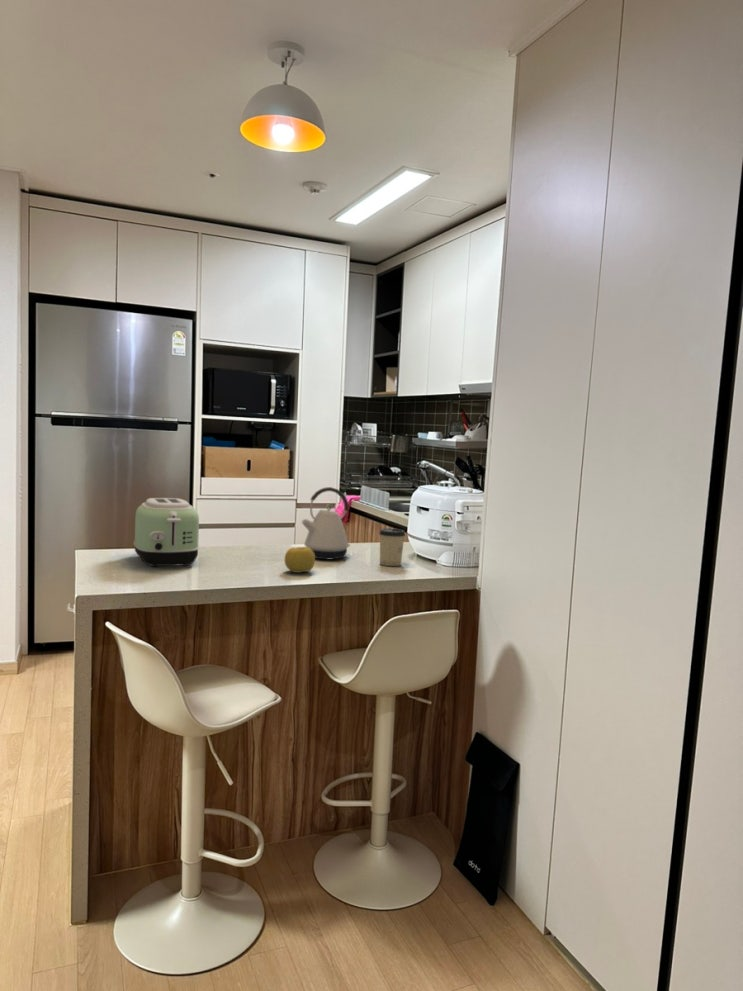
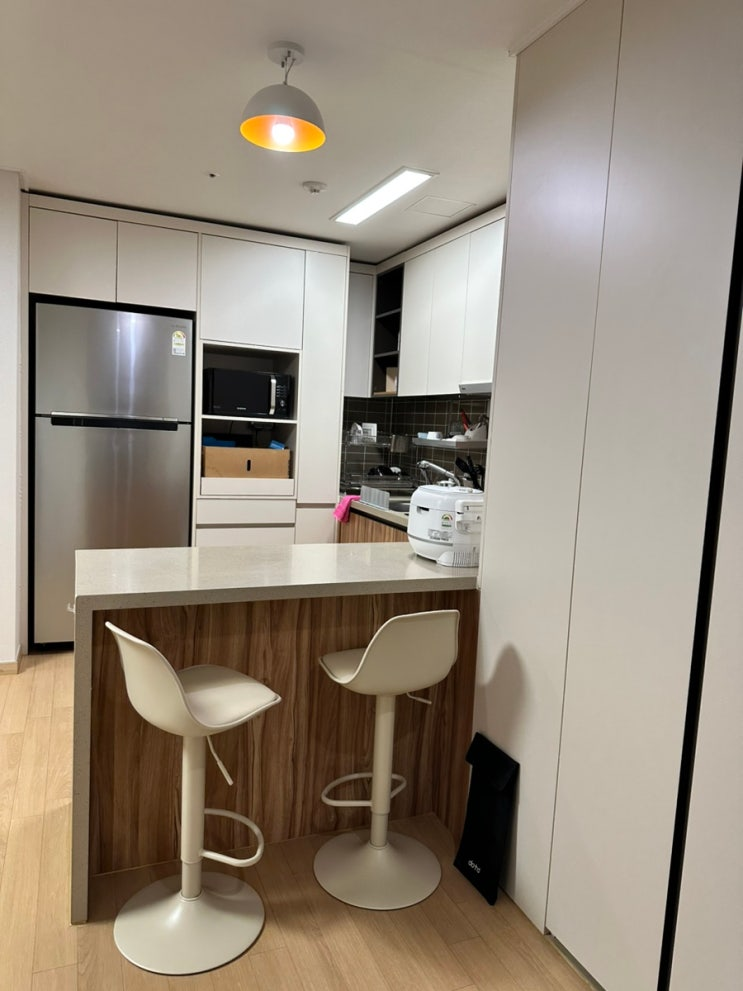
- kettle (326, 522)
- fruit (300, 559)
- cup (391, 547)
- toaster (167, 531)
